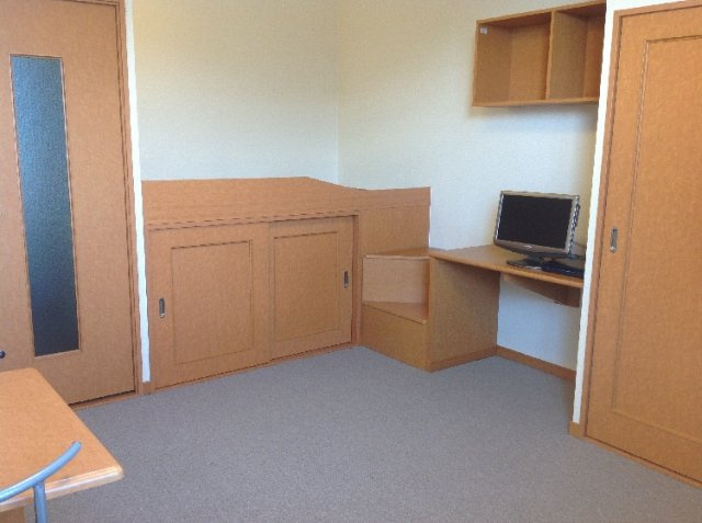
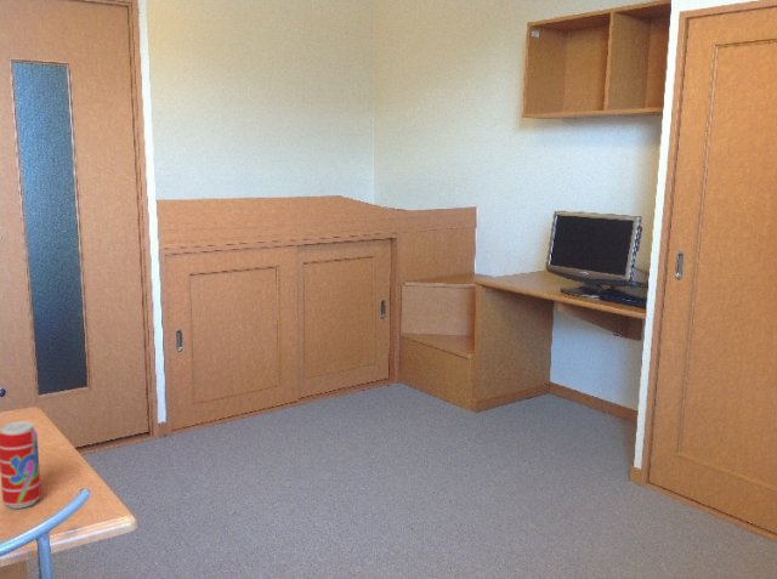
+ beverage can (19, 464)
